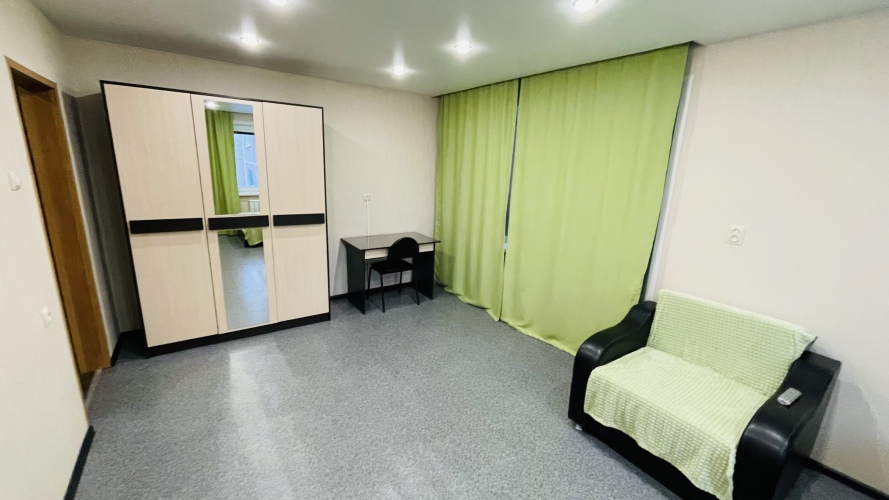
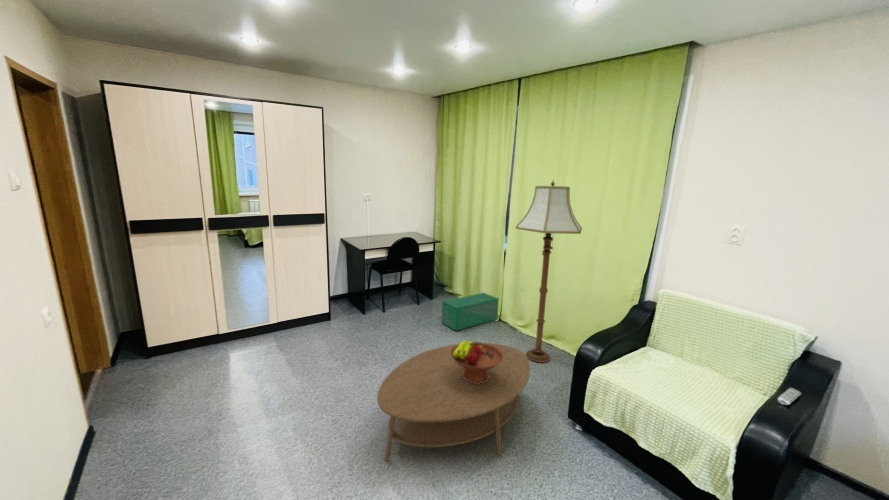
+ floor lamp (545, 272)
+ storage bin (470, 310)
+ coffee table (459, 397)
+ fruit bowl (476, 360)
